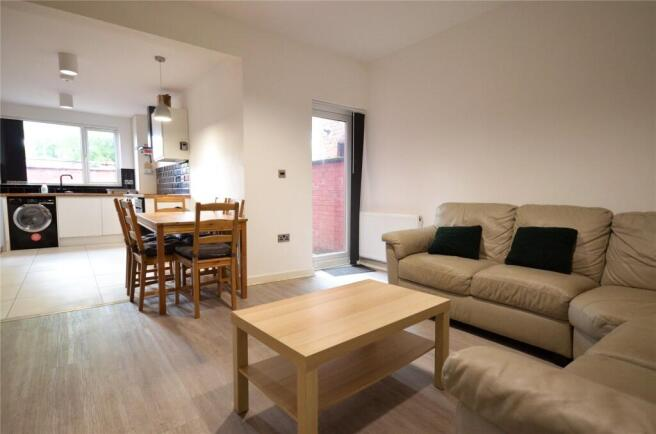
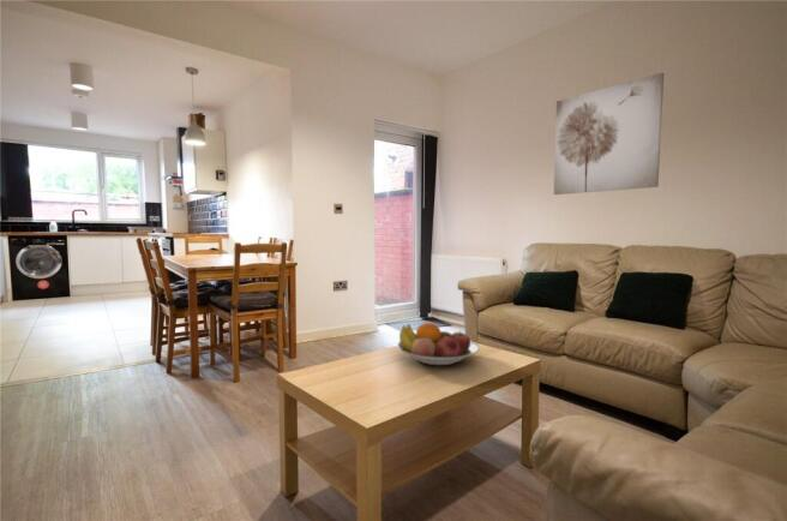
+ wall art (602, 139)
+ fruit bowl (437, 341)
